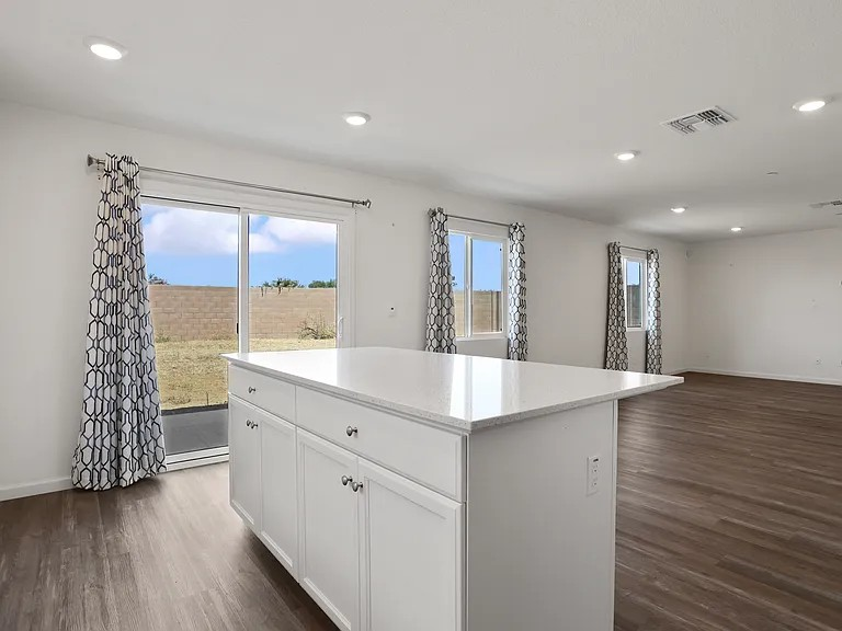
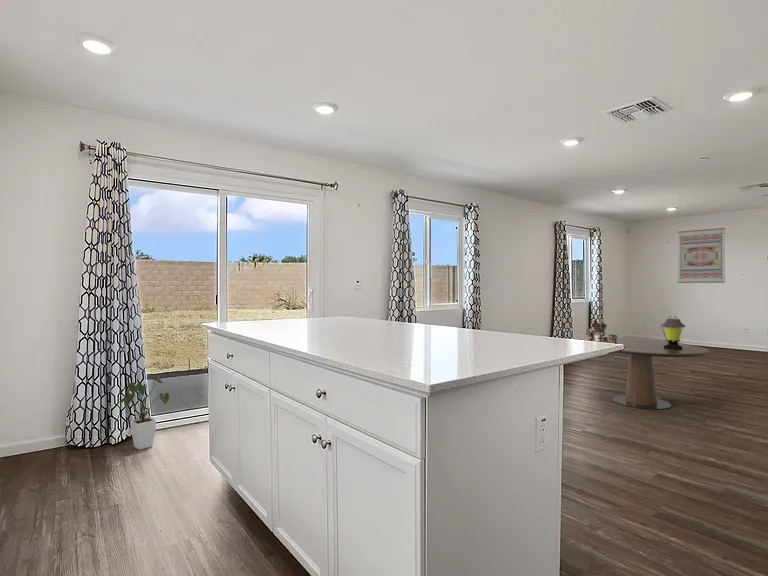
+ wall art (700, 256)
+ ceramic vessel (602, 332)
+ lantern (672, 332)
+ house plant (148, 411)
+ dining table (633, 373)
